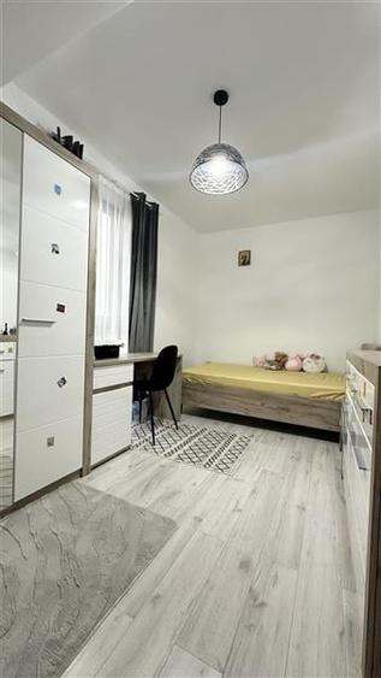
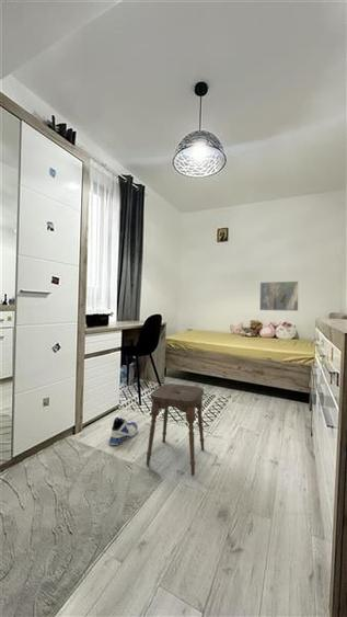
+ stool (186, 420)
+ sneaker (124, 426)
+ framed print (278, 296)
